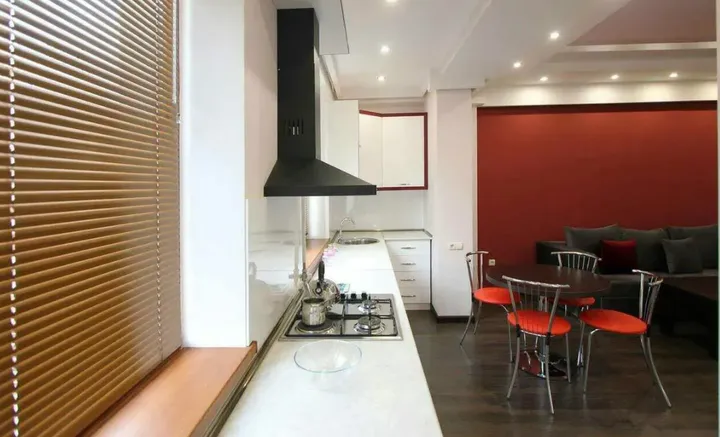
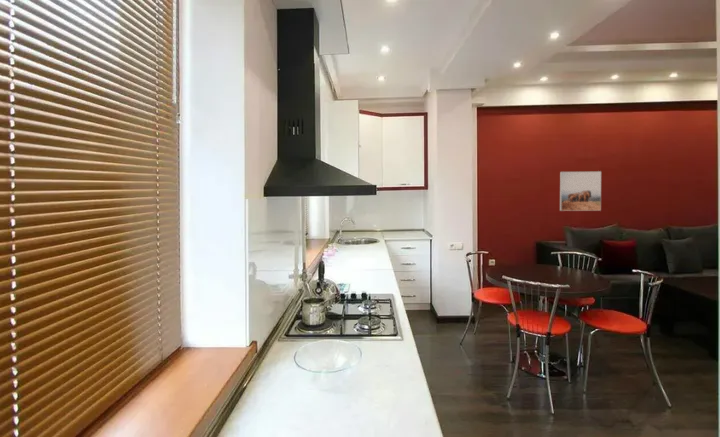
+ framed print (580, 191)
